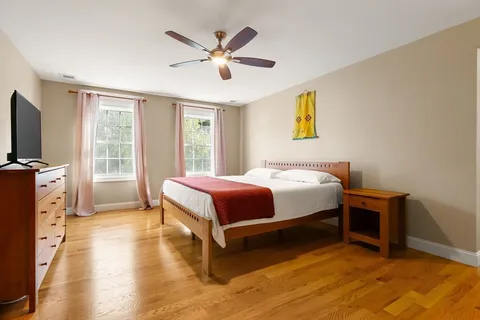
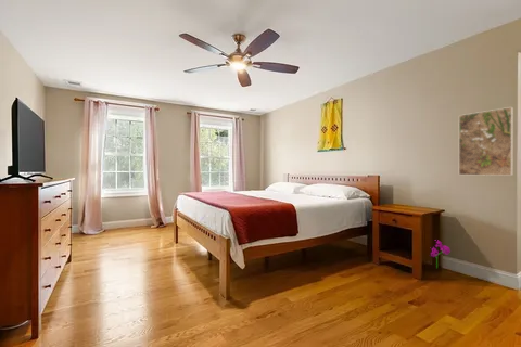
+ decorative plant (437, 254)
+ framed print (484, 143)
